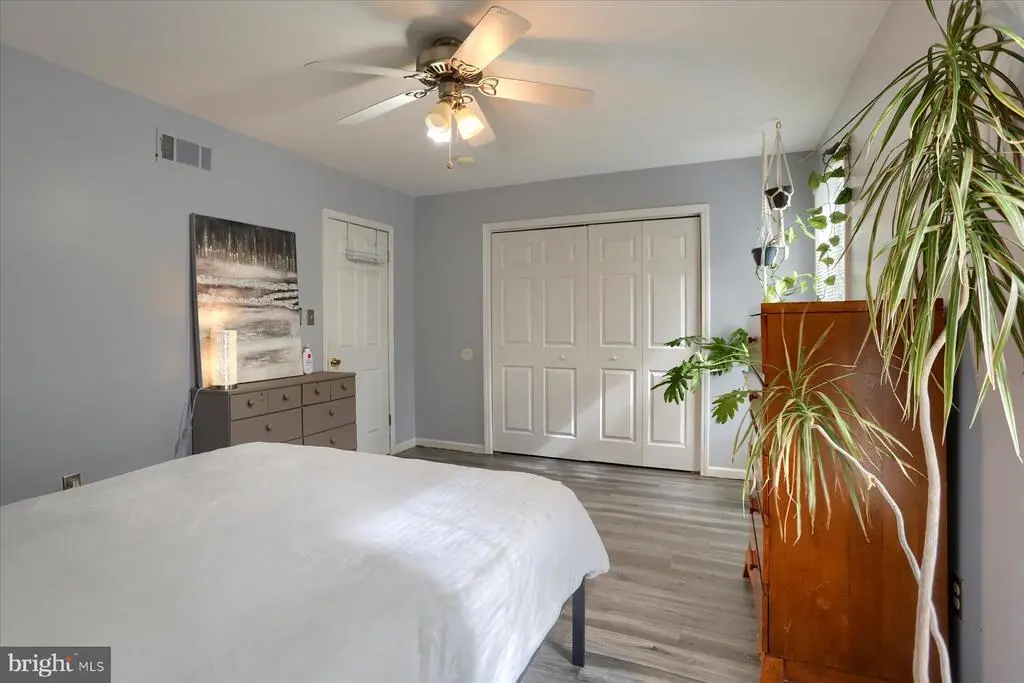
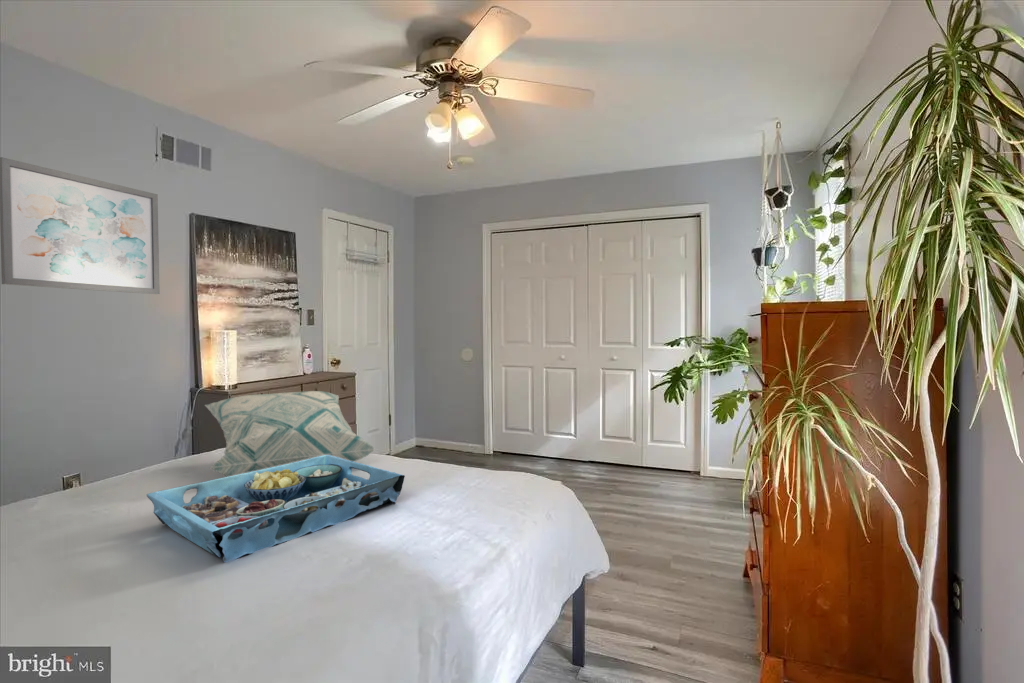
+ serving tray (283, 495)
+ wall art (88, 234)
+ decorative pillow (287, 429)
